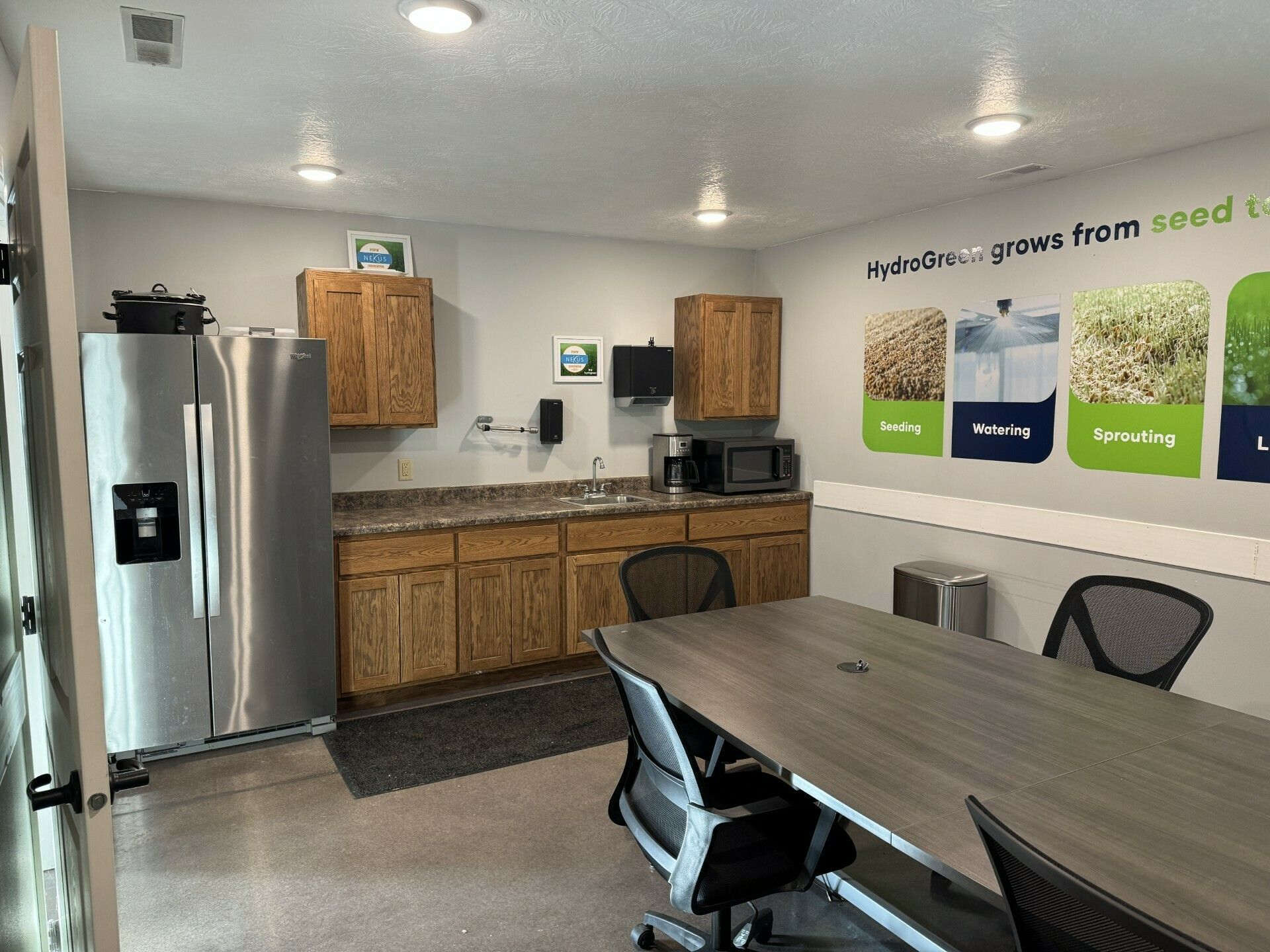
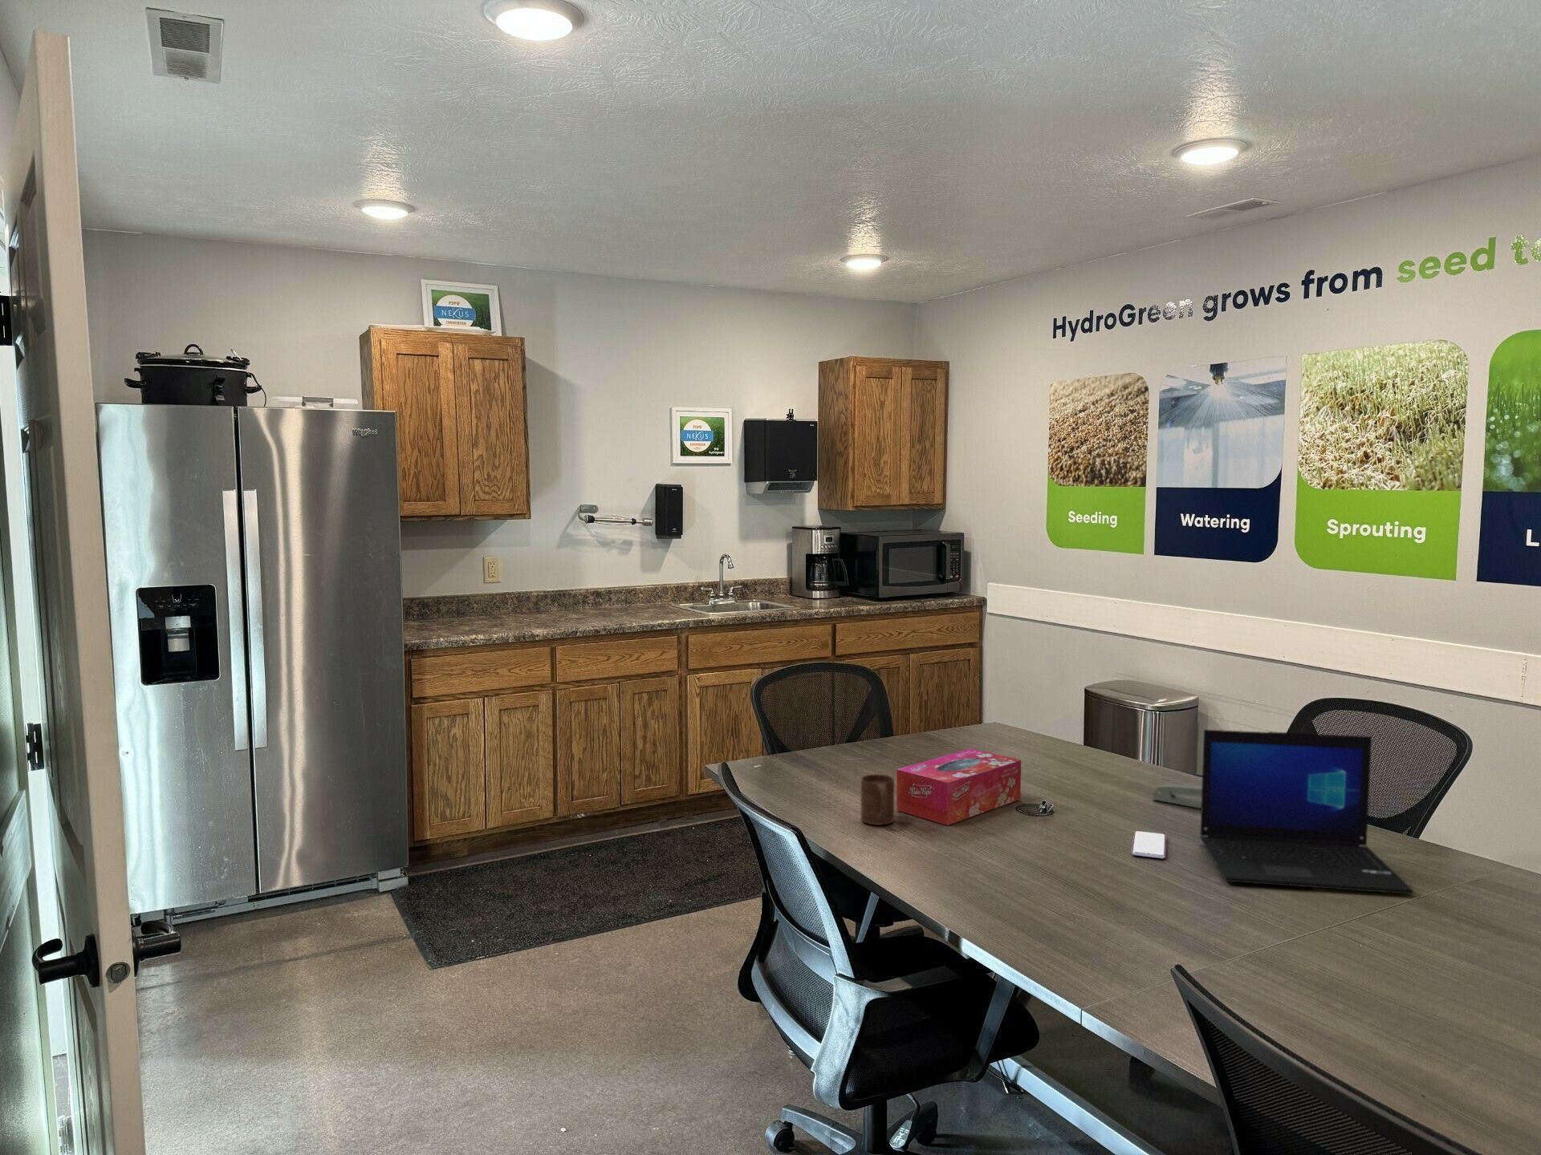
+ tissue box (959, 785)
+ smartphone (1149, 843)
+ stapler (1189, 793)
+ cup (880, 801)
+ laptop (1301, 806)
